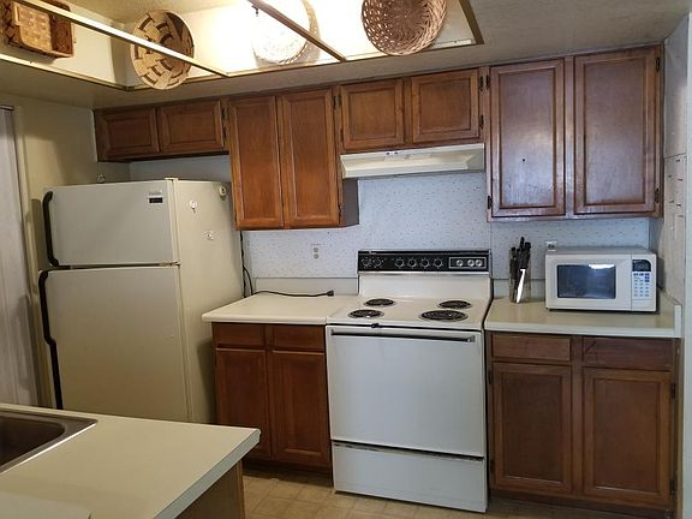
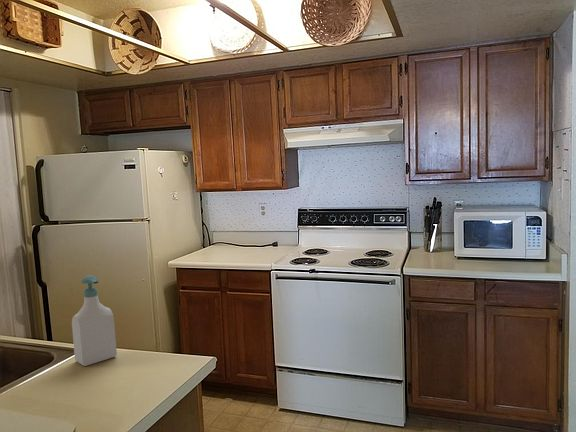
+ soap bottle (93, 318)
